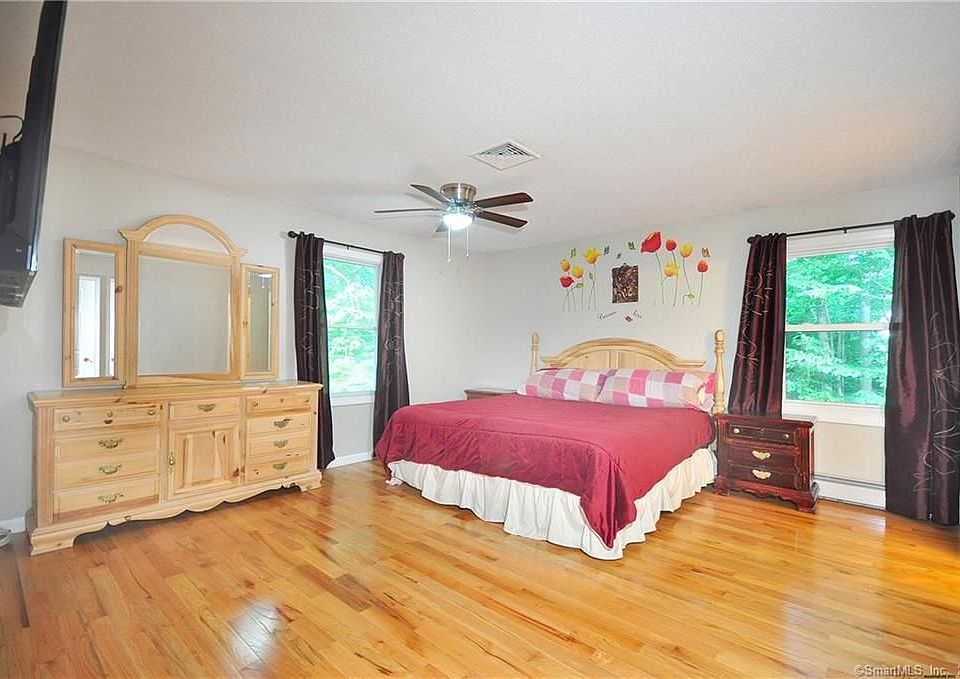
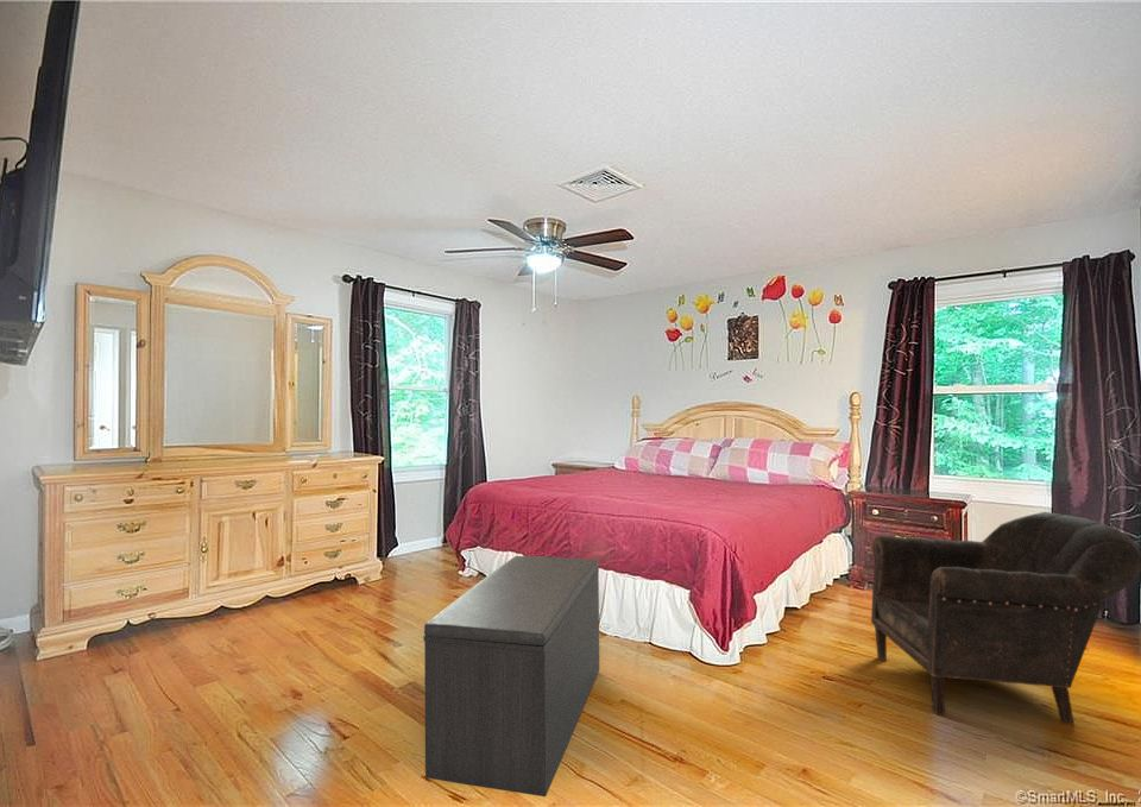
+ bench (527, 649)
+ armchair (1000, 601)
